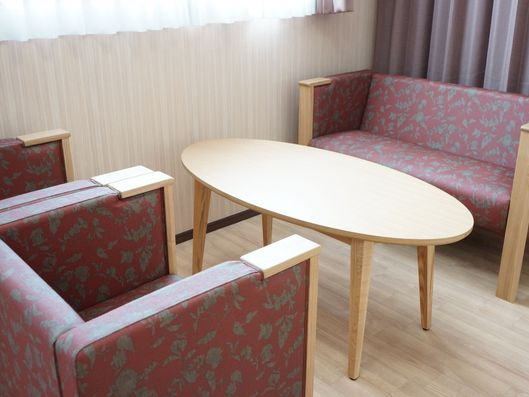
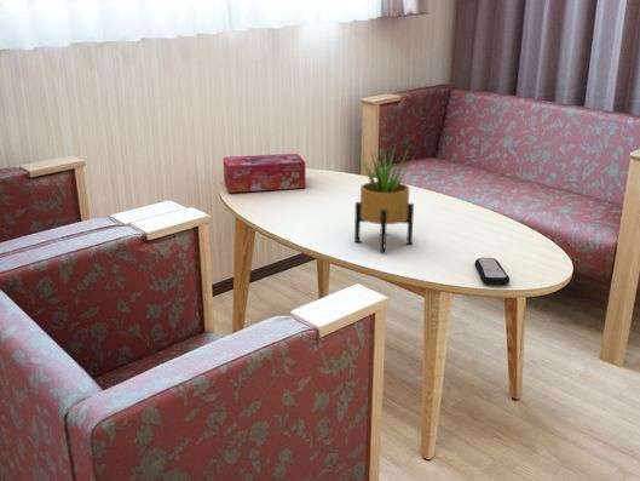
+ tissue box (264, 172)
+ remote control (490, 270)
+ potted plant (384, 195)
